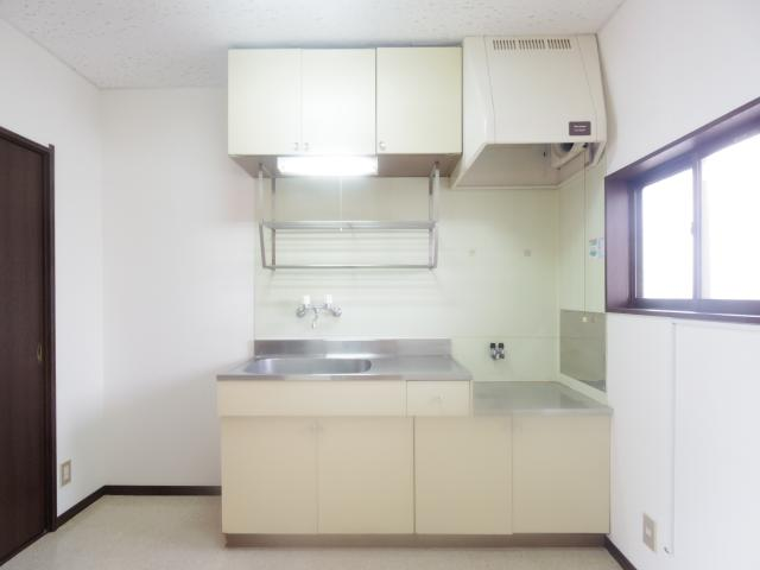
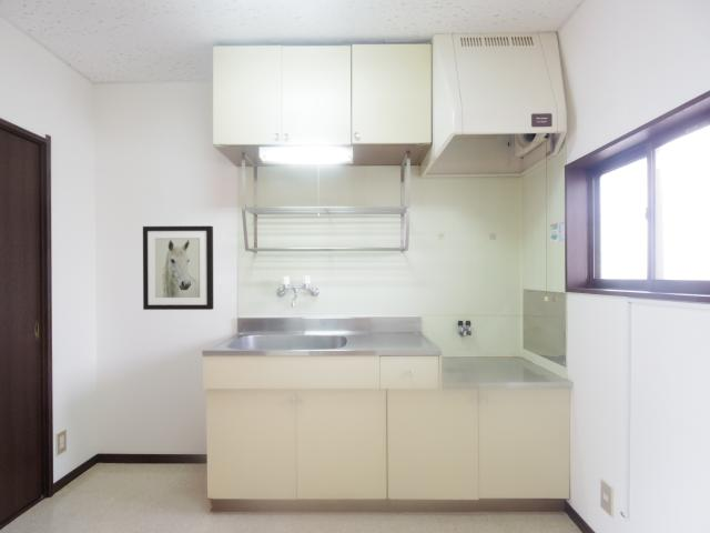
+ wall art (178, 268)
